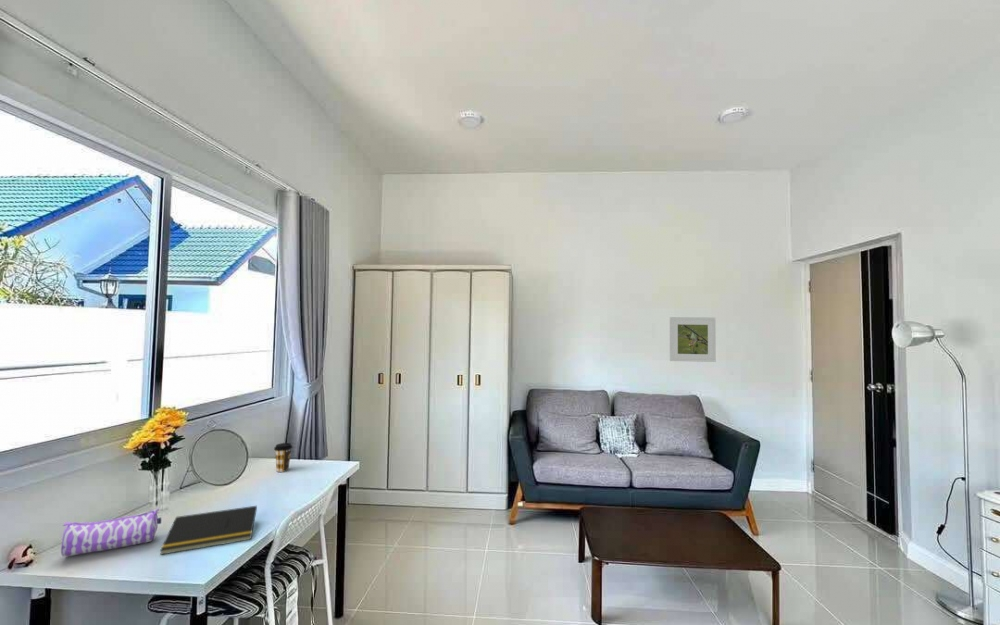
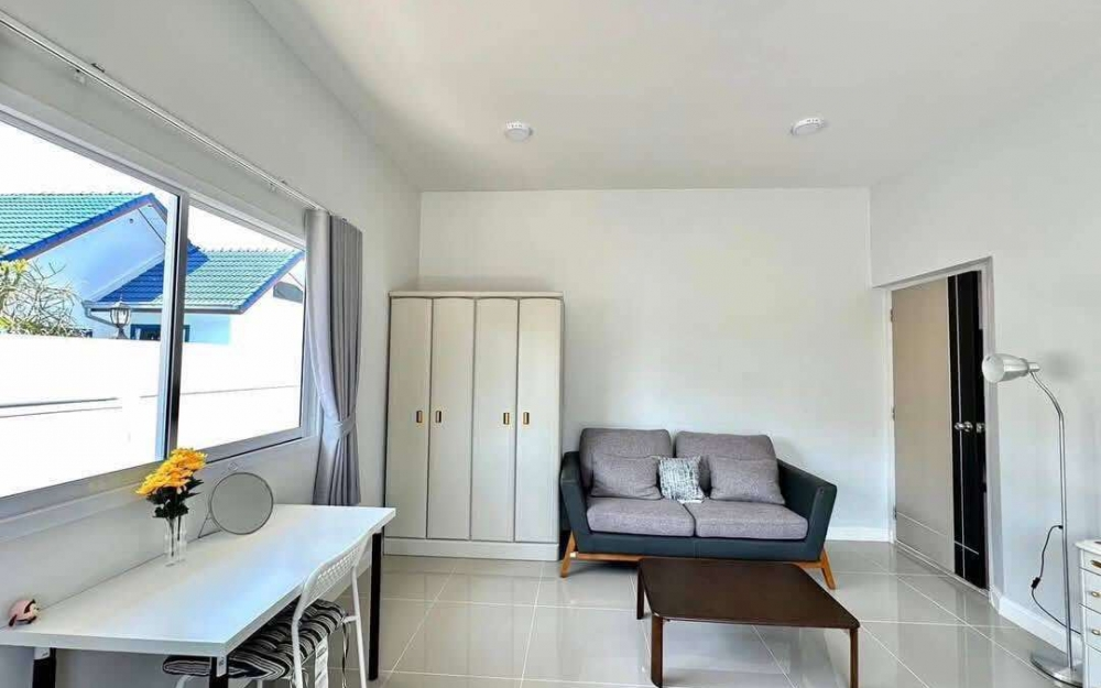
- pencil case (113, 531)
- notepad (212, 527)
- coffee cup (282, 457)
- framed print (692, 339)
